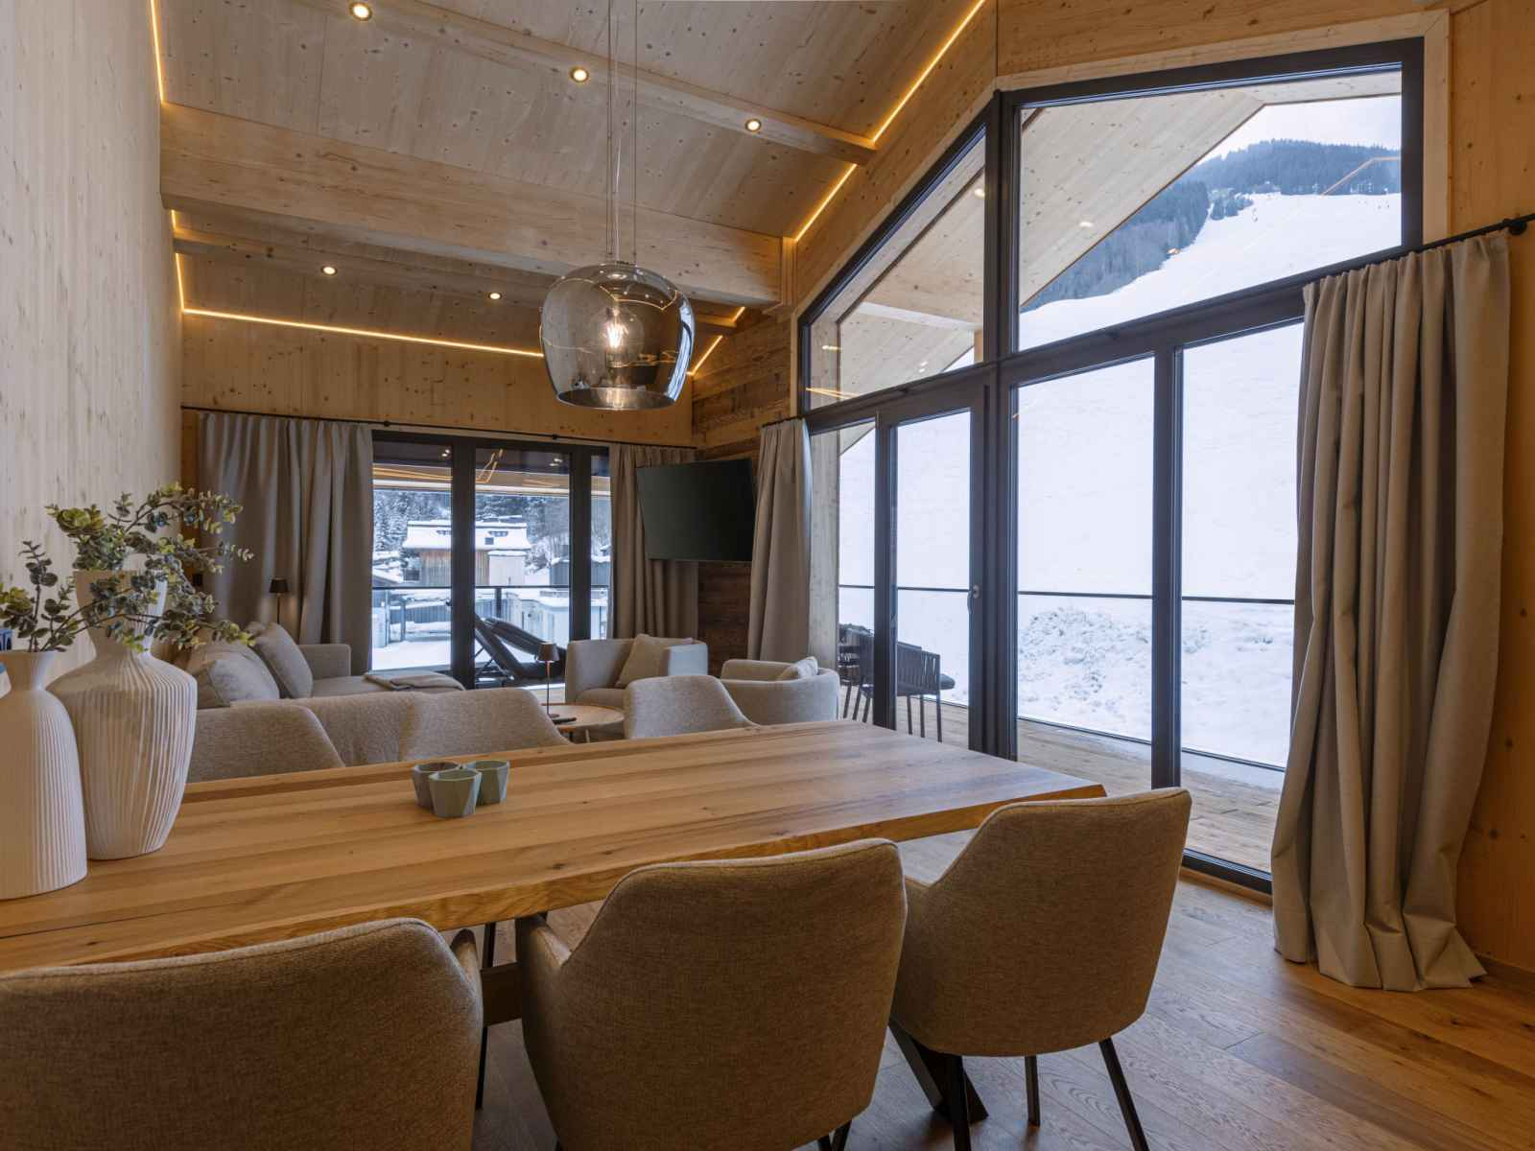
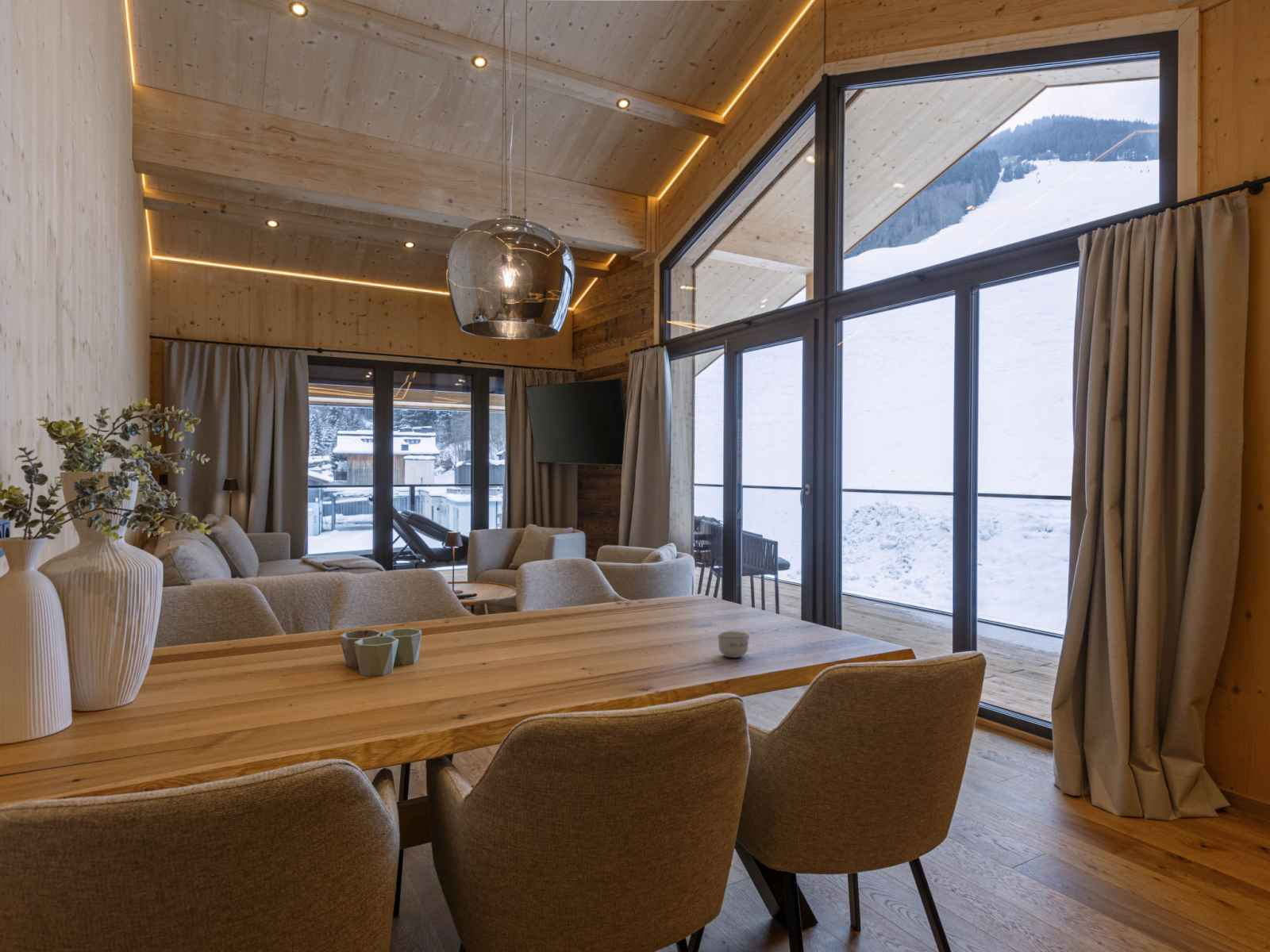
+ cup (736, 643)
